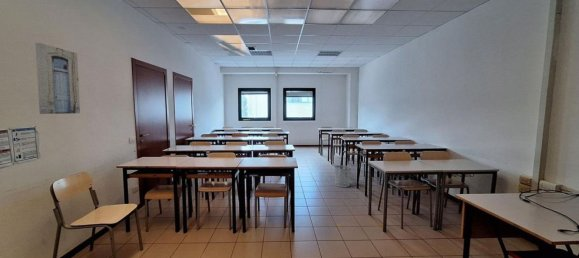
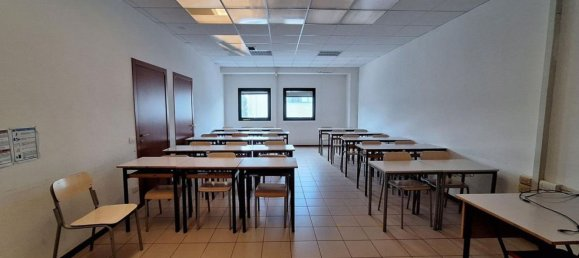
- waste bin (342, 176)
- wall art (59, 81)
